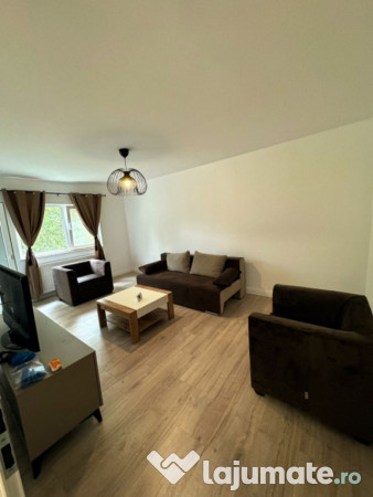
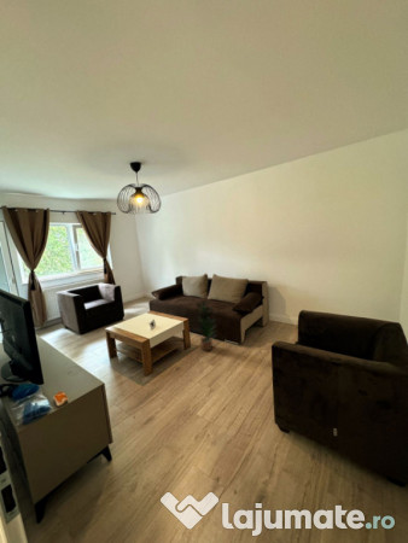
+ potted plant (206, 325)
